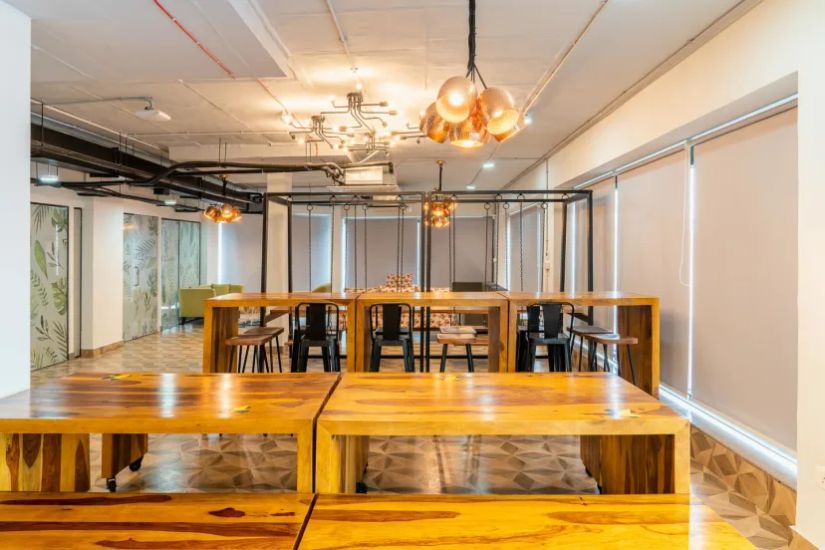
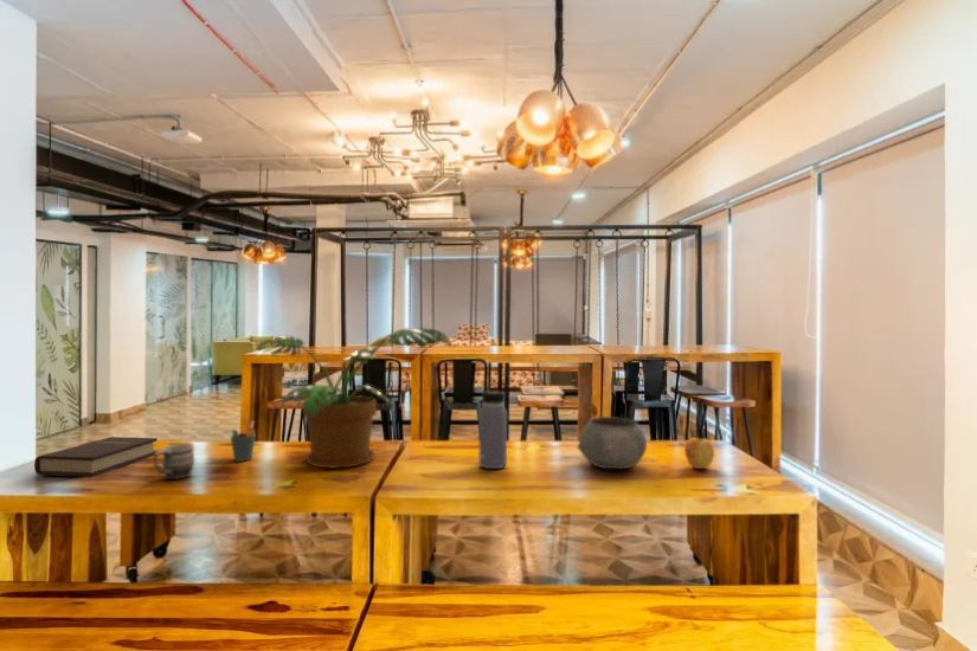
+ apple (699, 452)
+ book (99, 455)
+ pen holder (243, 440)
+ mug (174, 462)
+ bowl (611, 443)
+ water bottle (493, 423)
+ potted plant (351, 395)
